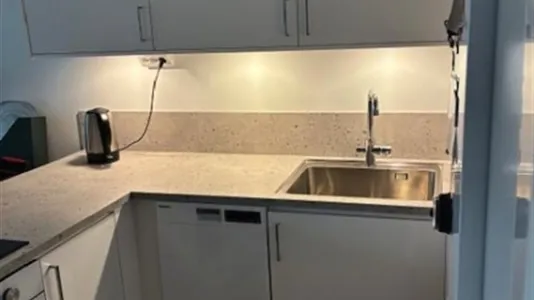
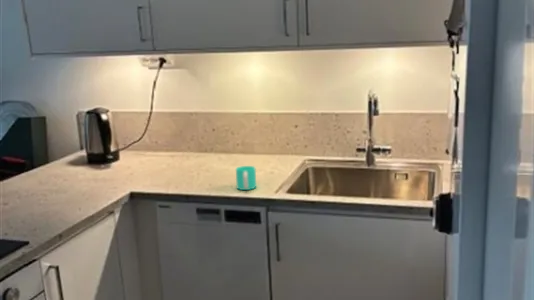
+ cup (245, 178)
